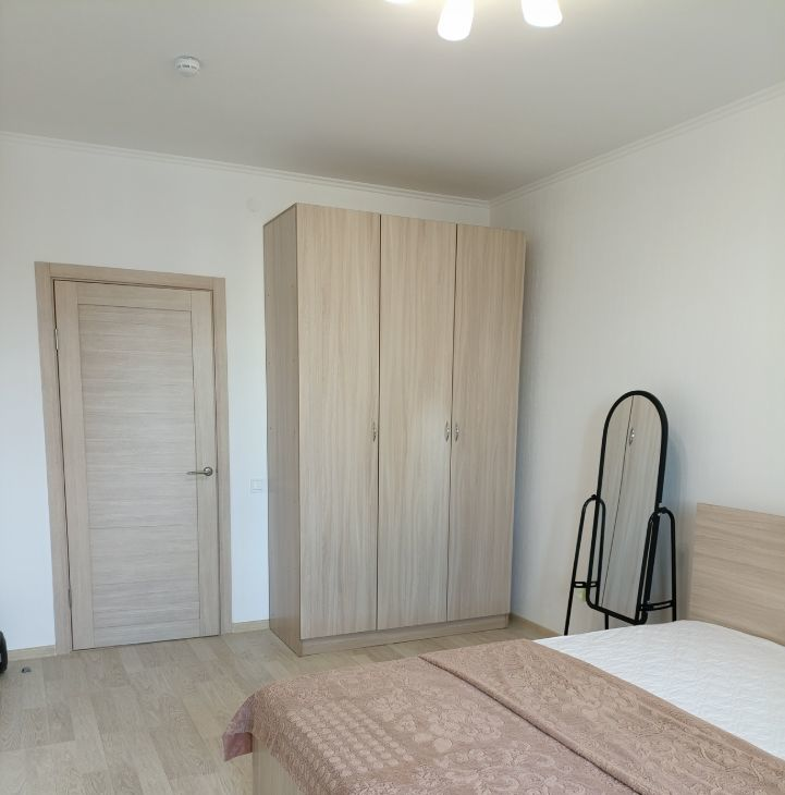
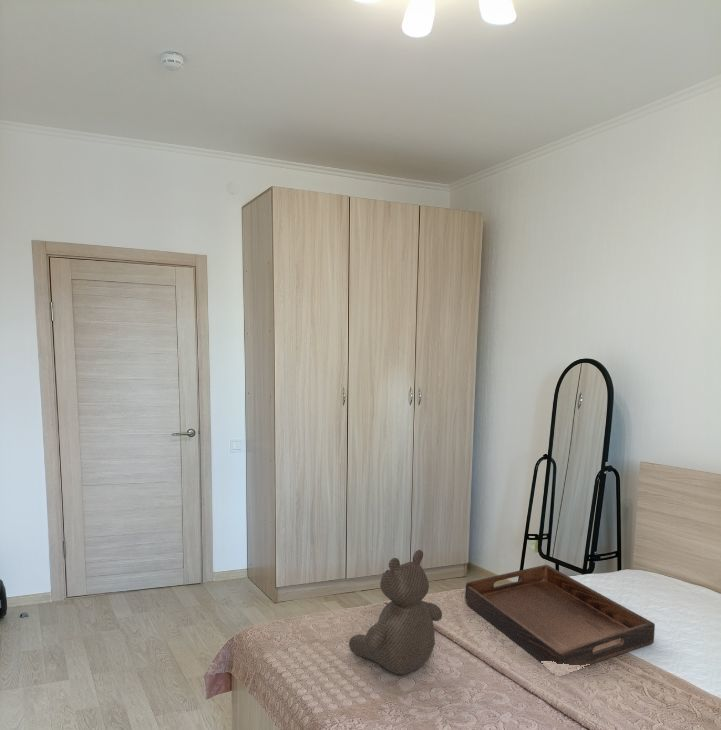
+ serving tray (551, 611)
+ teddy bear (393, 604)
